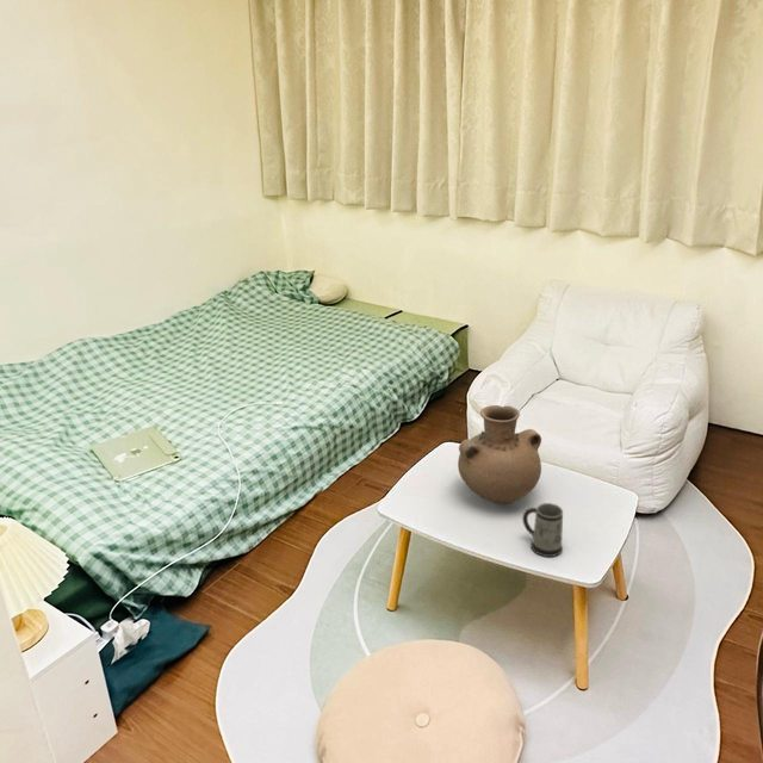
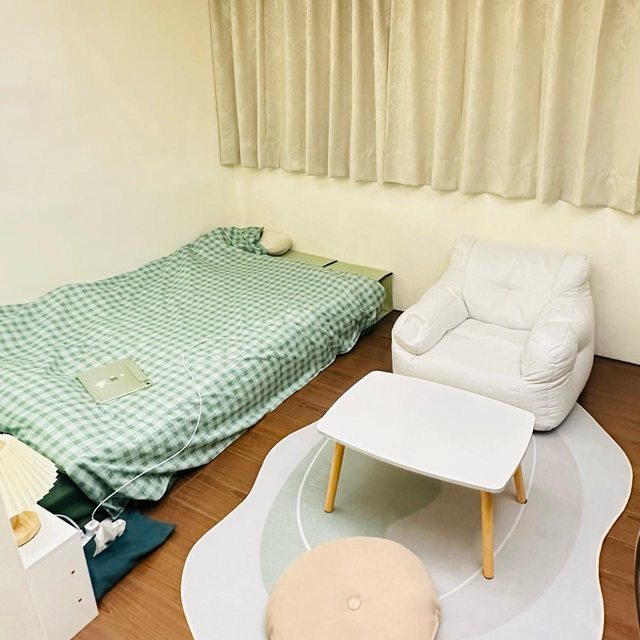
- mug (541, 526)
- vase (500, 454)
